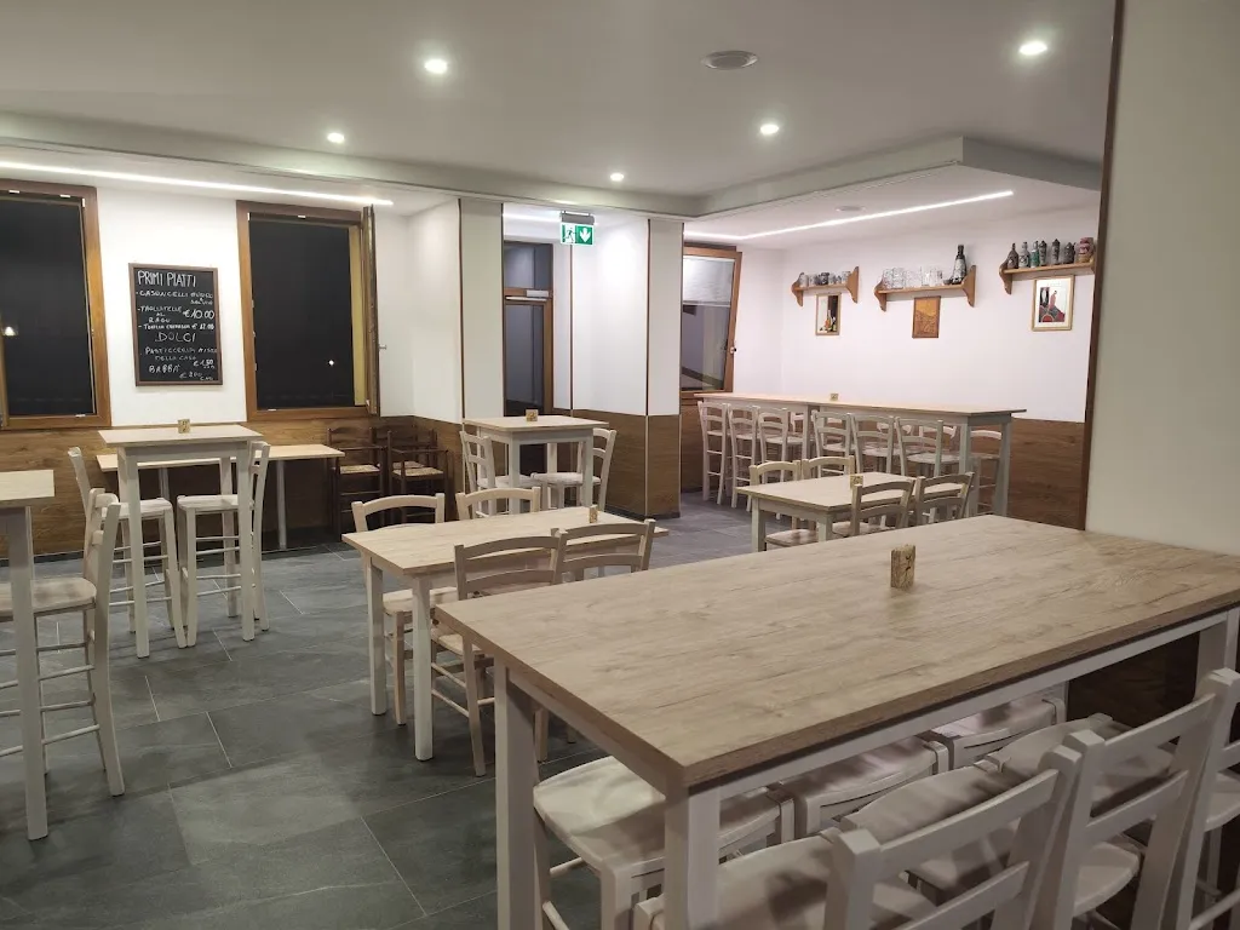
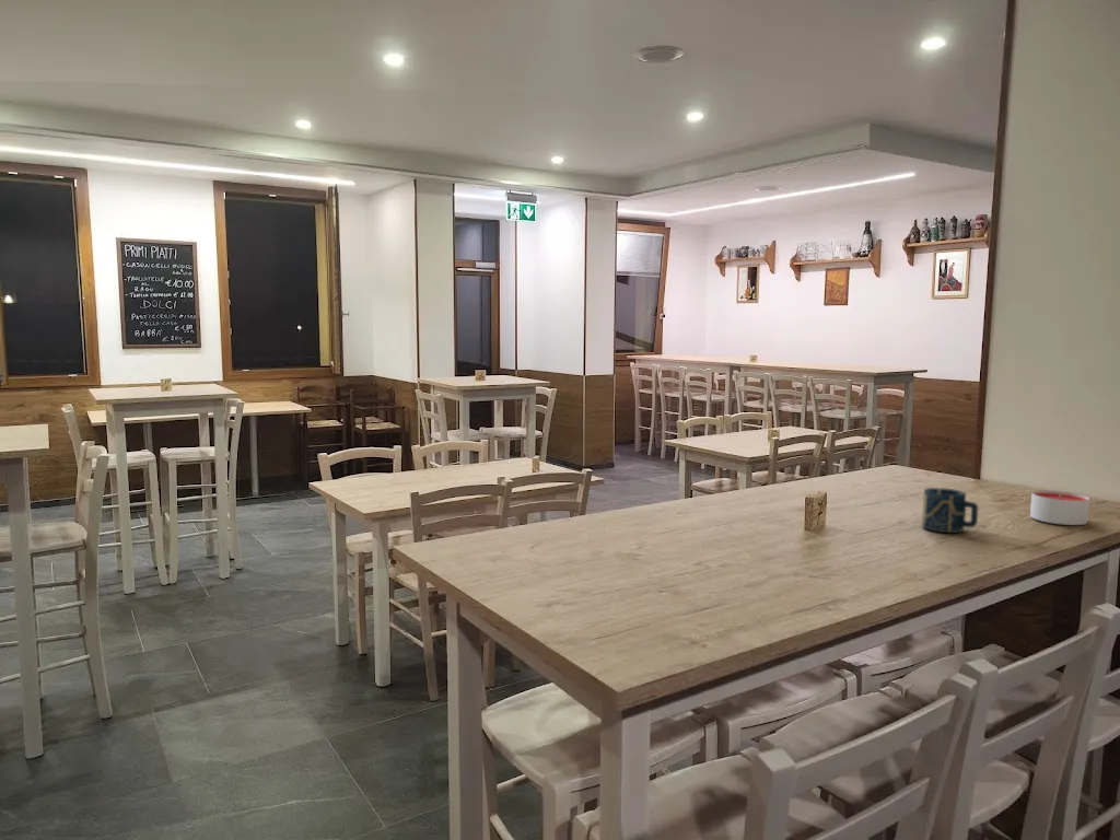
+ cup (949, 511)
+ candle (1059, 506)
